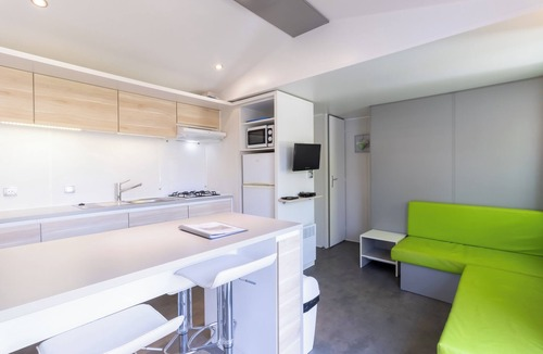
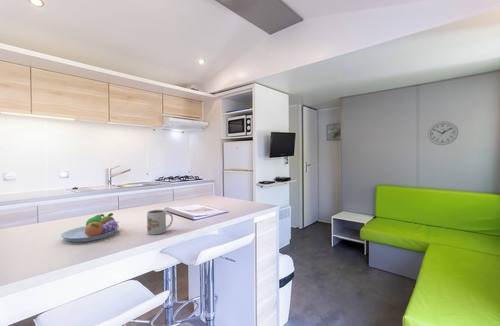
+ mug (160, 221)
+ wall clock (442, 133)
+ fruit bowl (93, 225)
